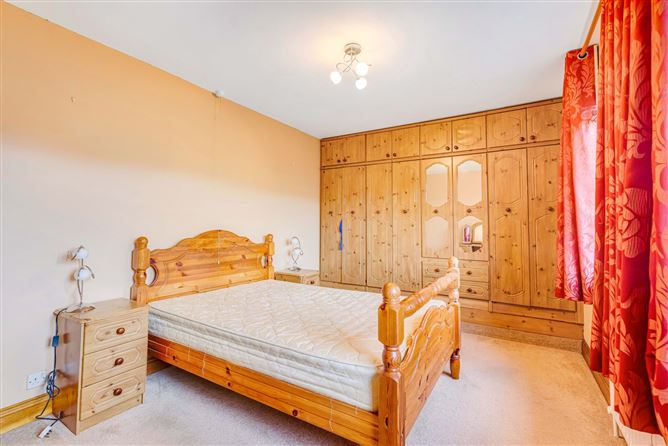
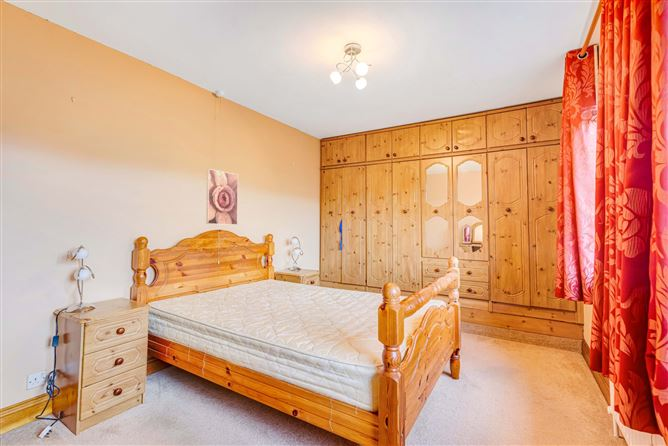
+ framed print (222, 198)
